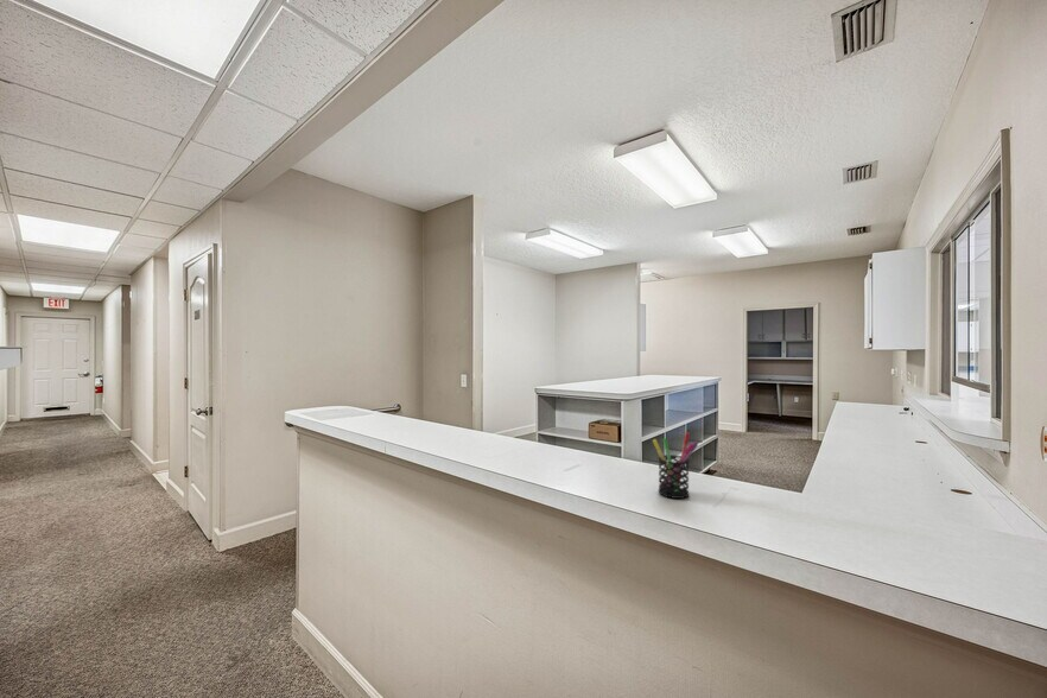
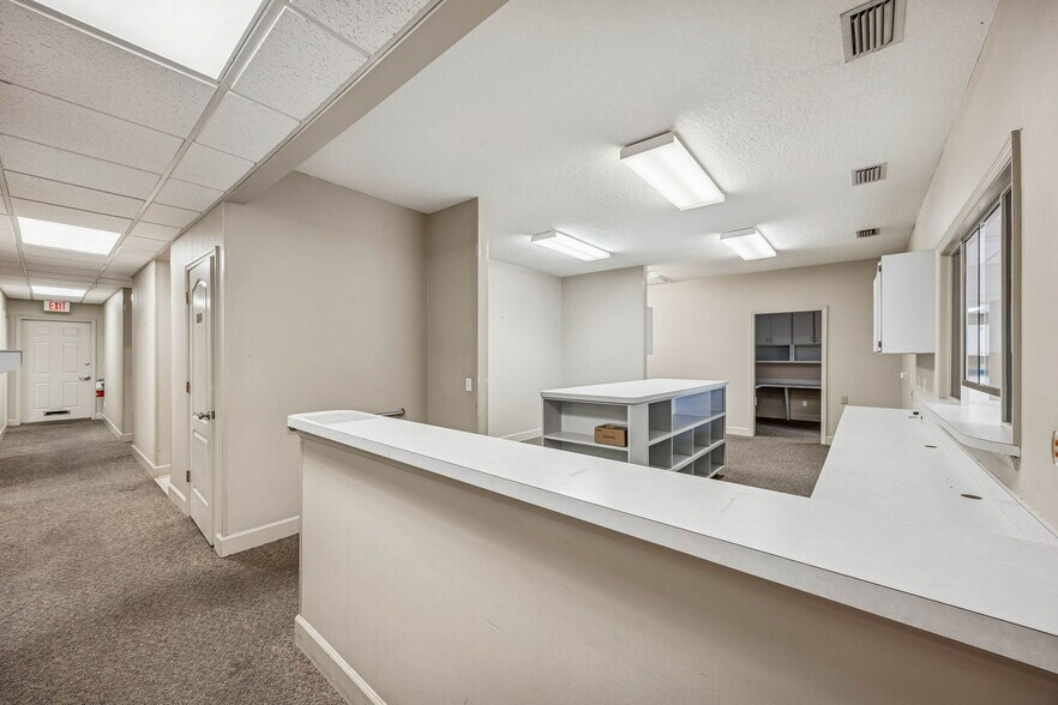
- pen holder (673, 462)
